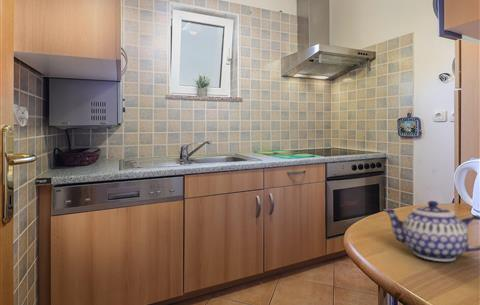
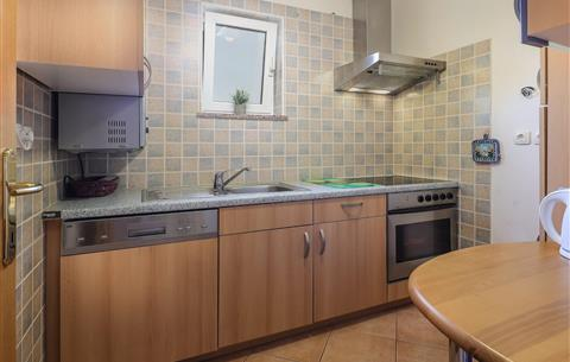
- teapot (432, 227)
